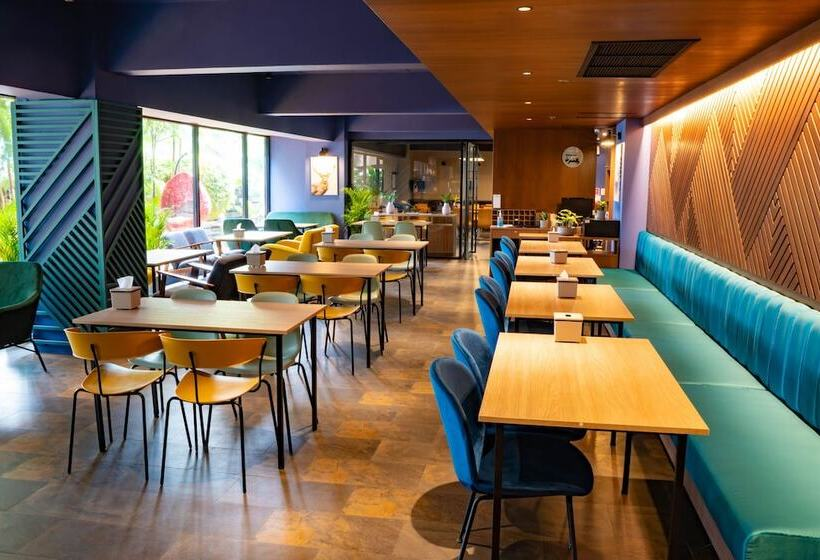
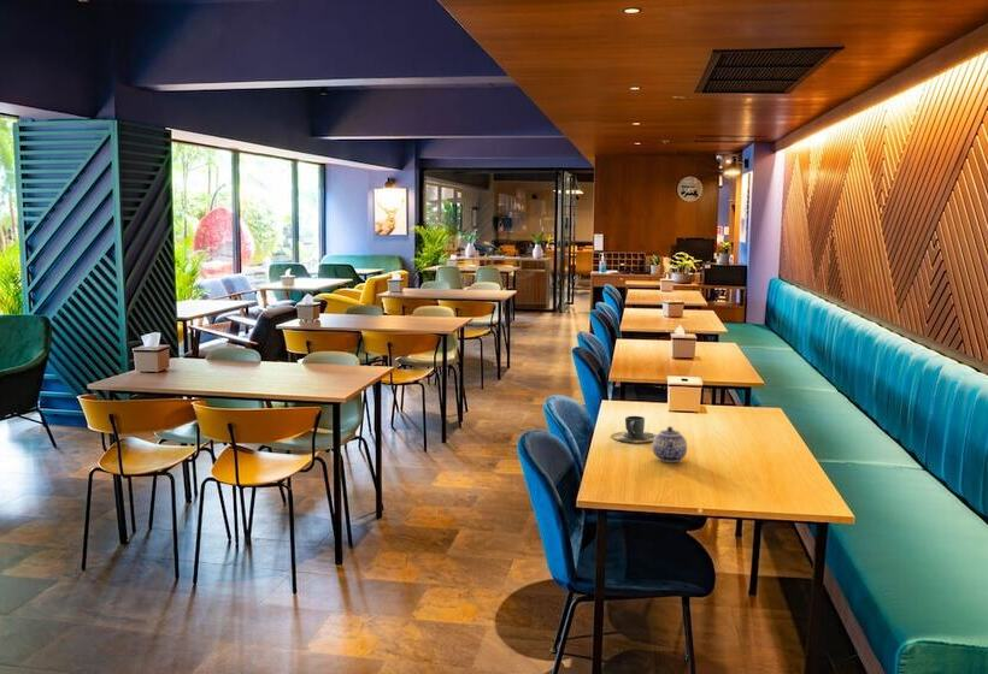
+ teapot (669, 443)
+ cup (634, 427)
